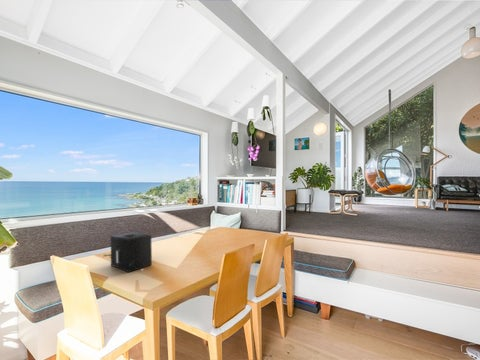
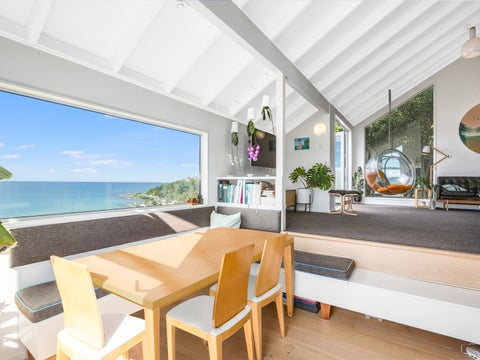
- speaker (132, 251)
